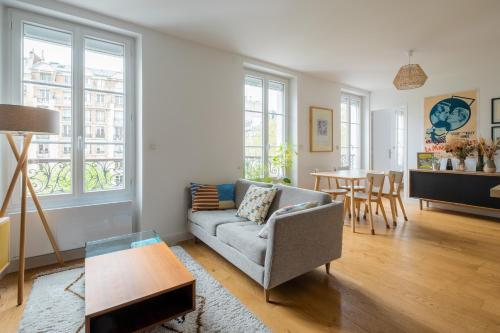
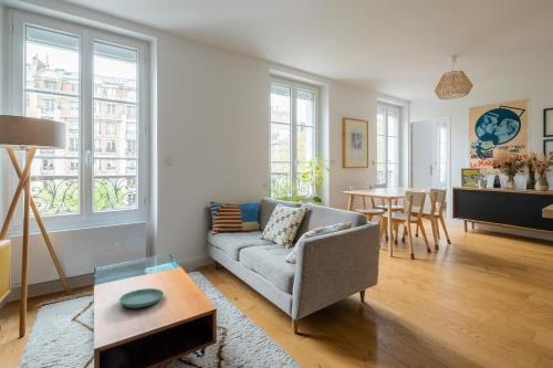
+ saucer (142, 298)
